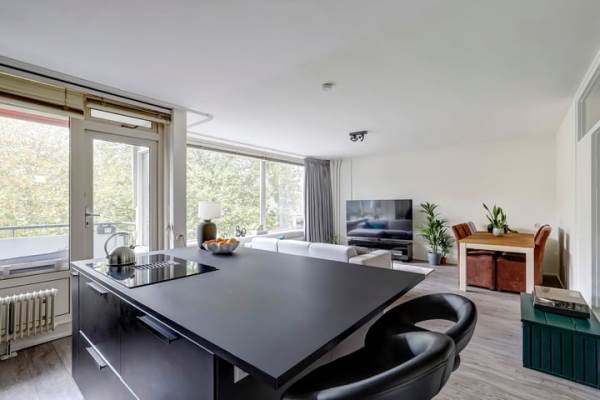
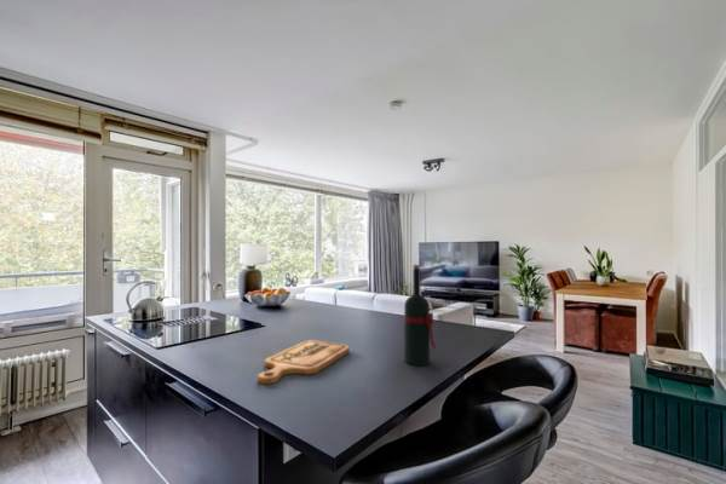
+ cutting board (300, 359)
+ wine bottle (420, 312)
